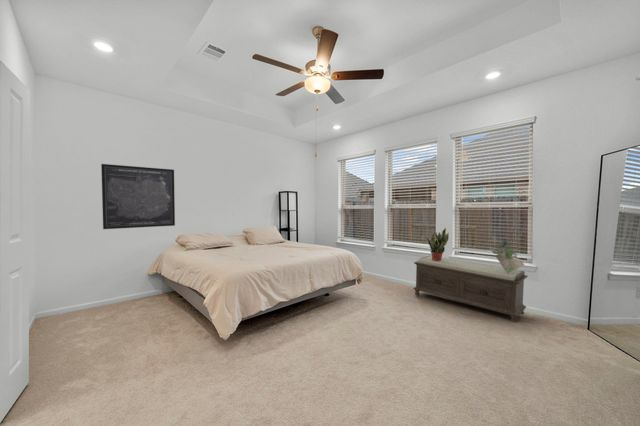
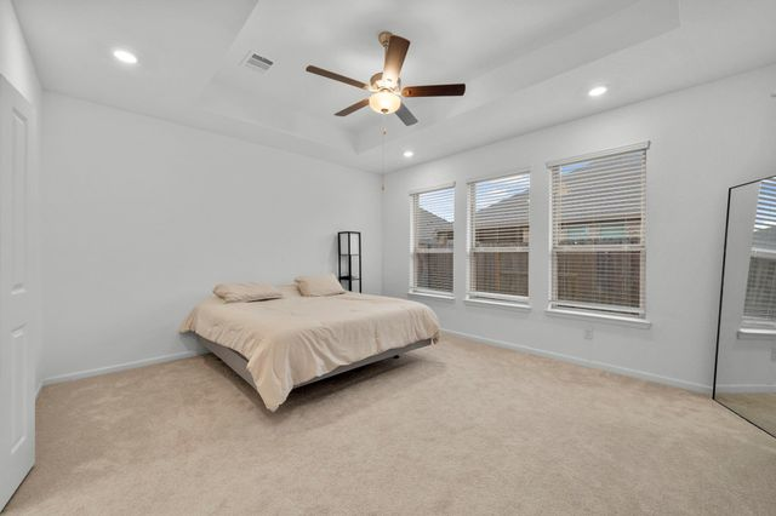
- potted plant (437, 243)
- bench (465, 284)
- wall art (141, 197)
- dried flowers (506, 256)
